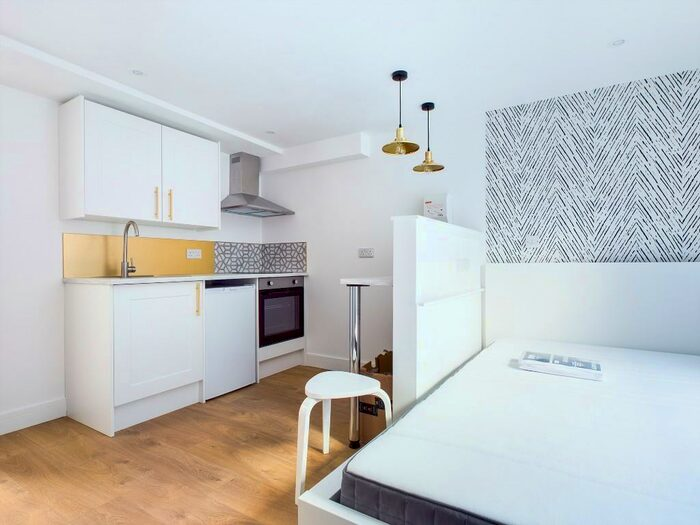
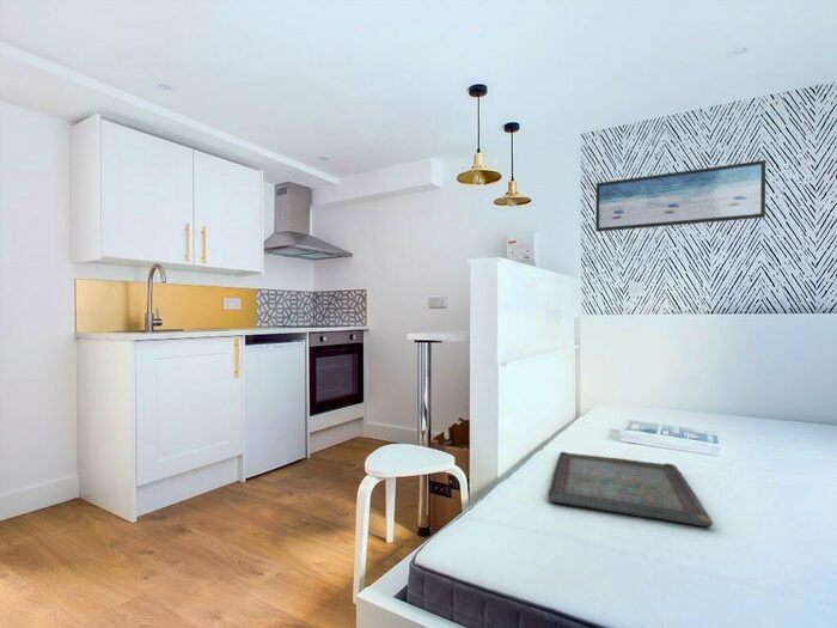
+ wall art (673, 199)
+ serving tray (621, 481)
